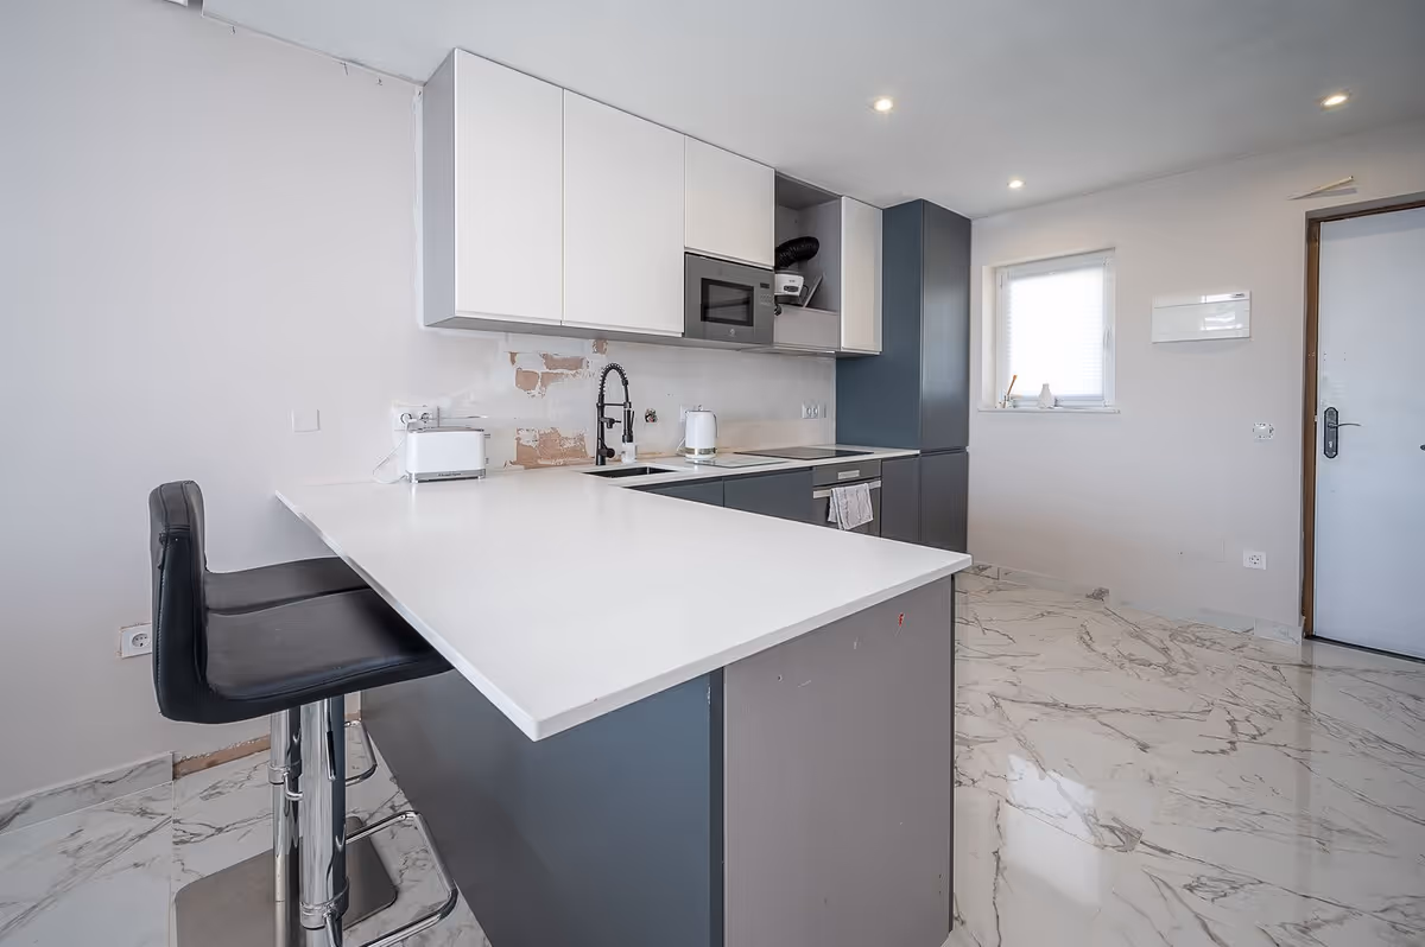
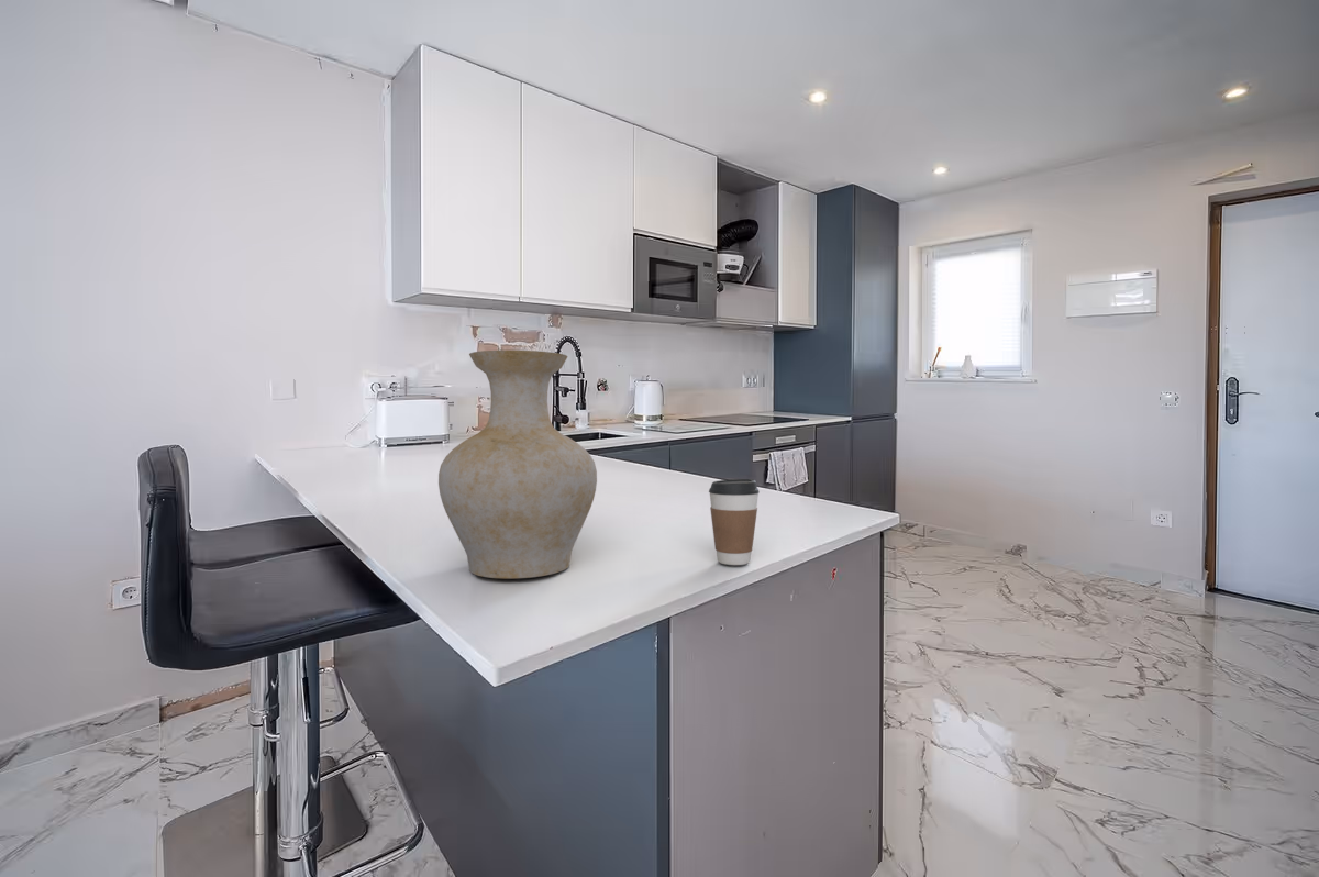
+ coffee cup (733, 521)
+ vase (519, 460)
